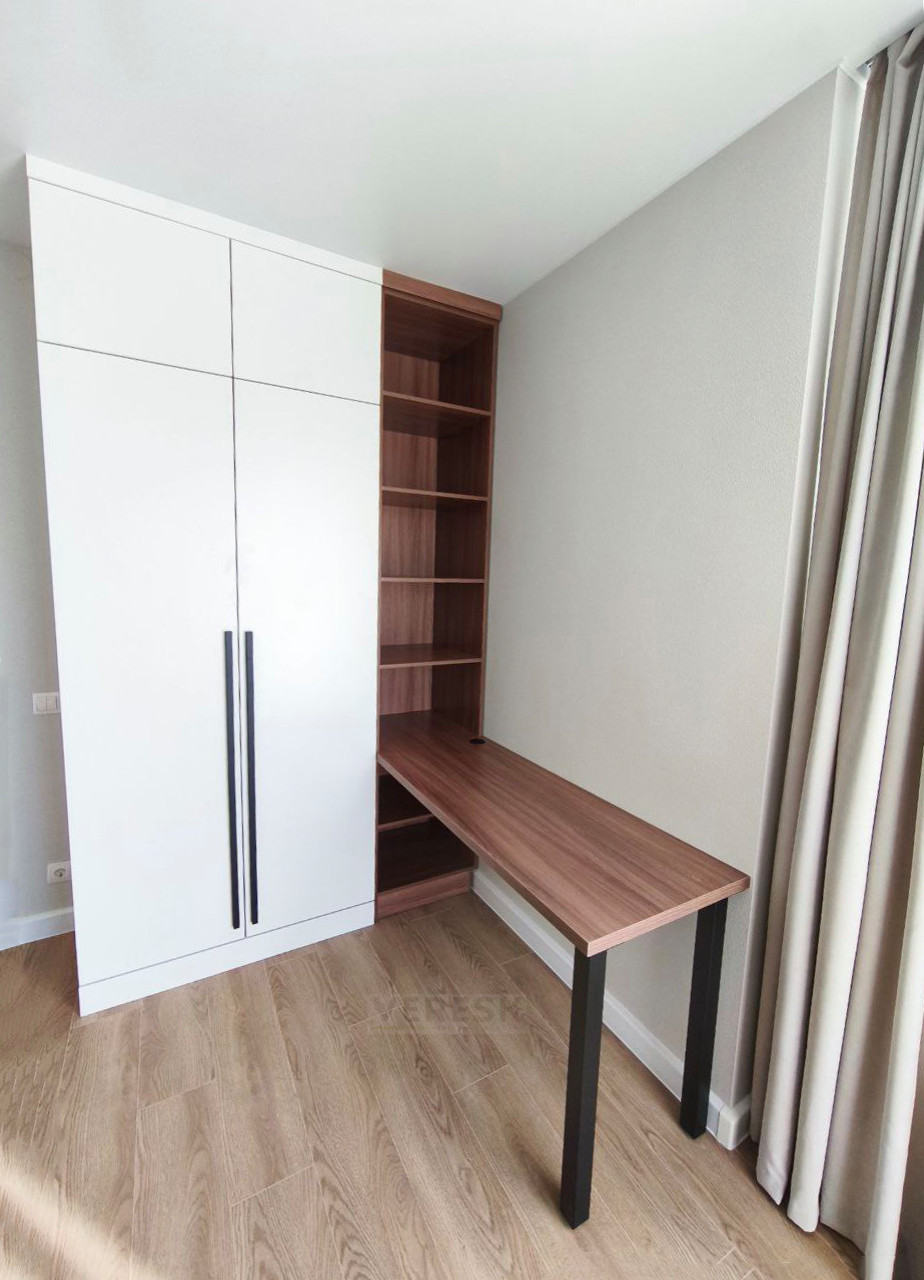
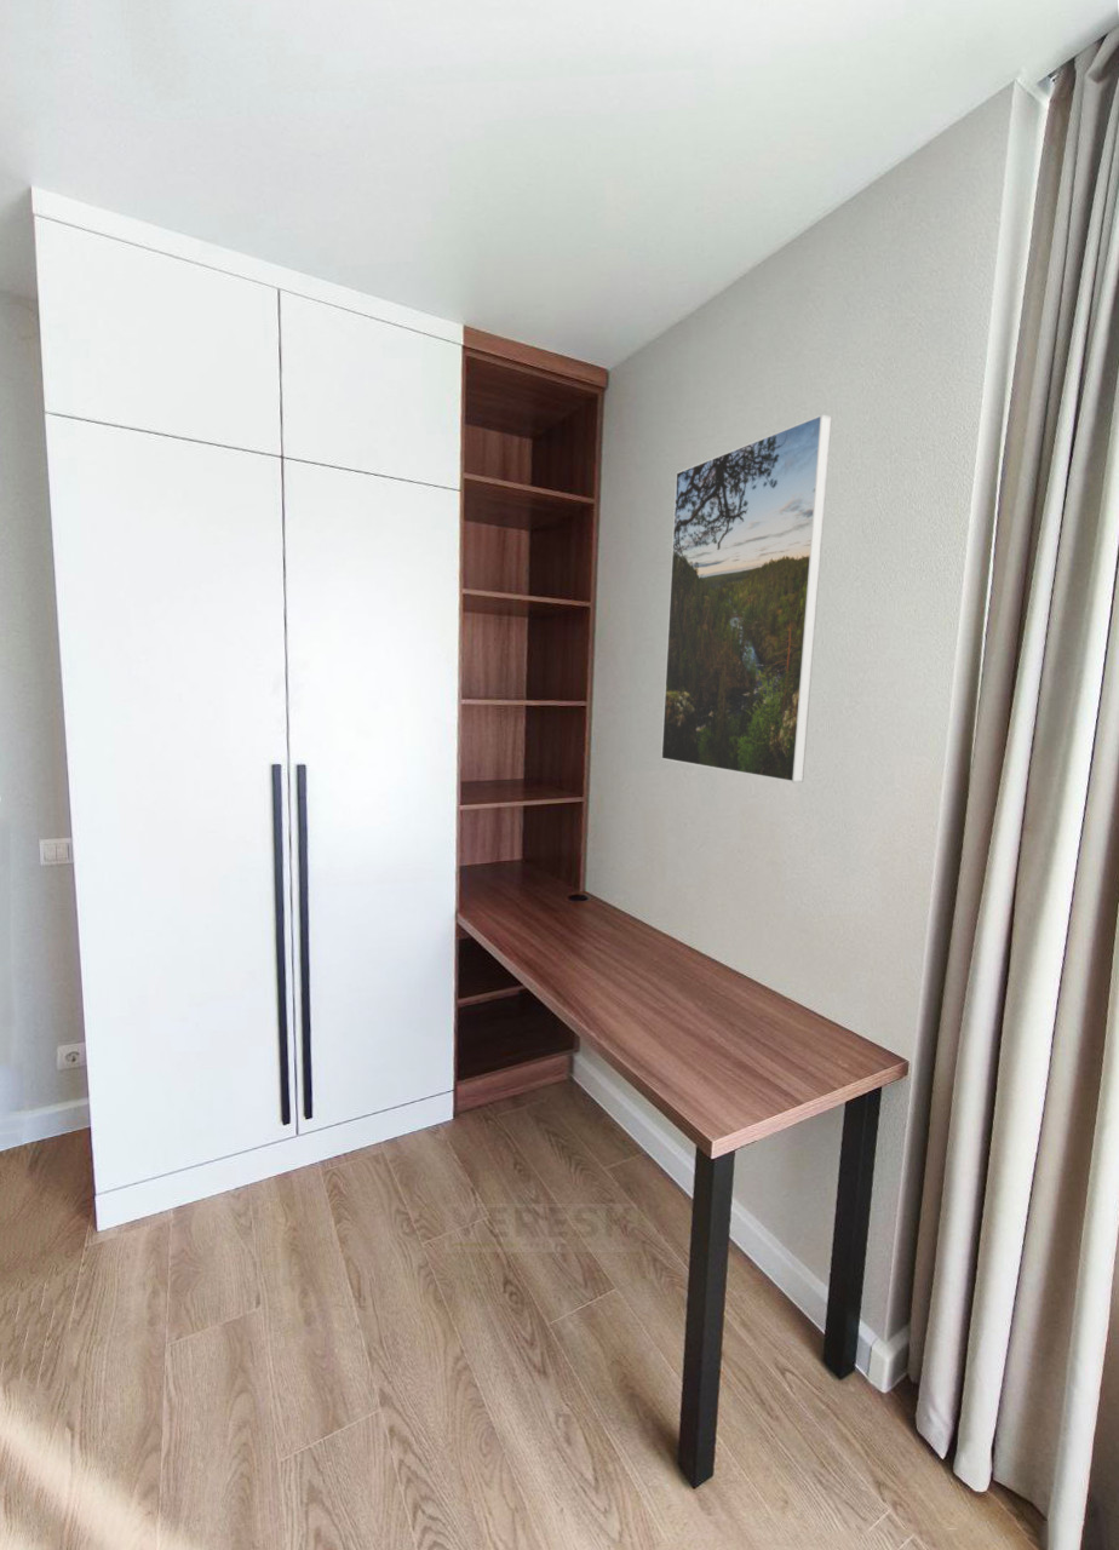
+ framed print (733, 613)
